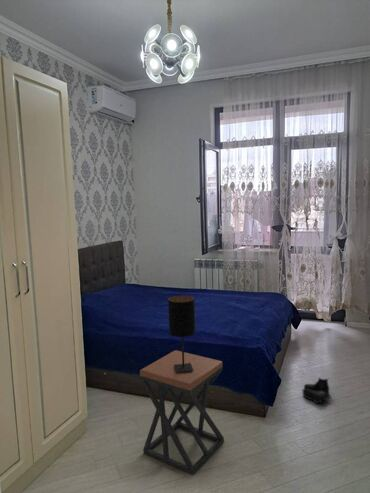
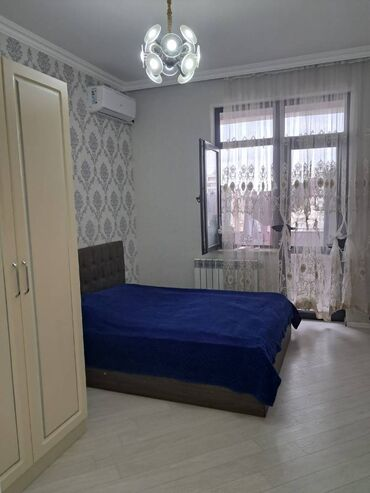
- boots (316, 389)
- stool (181, 406)
- table lamp (182, 334)
